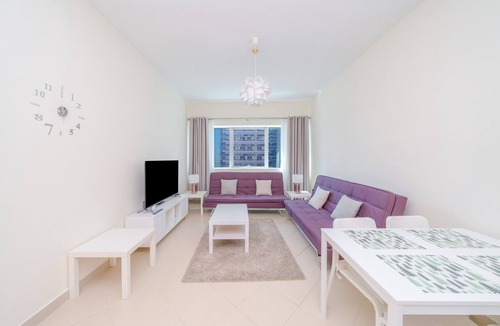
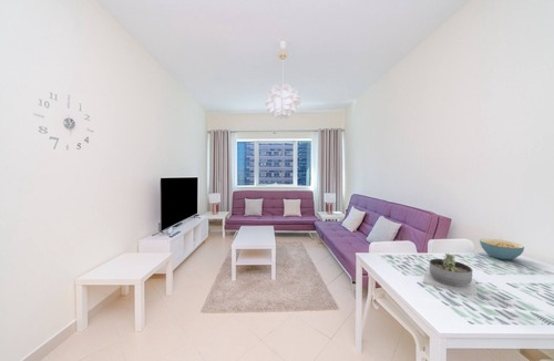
+ cereal bowl (500, 250)
+ succulent planter (449, 267)
